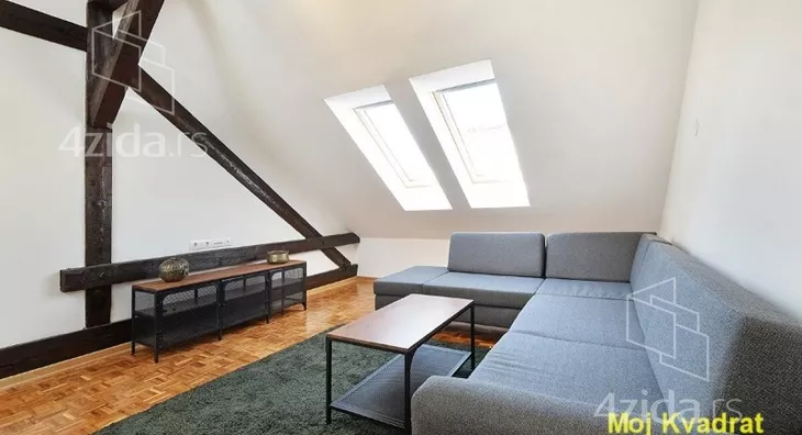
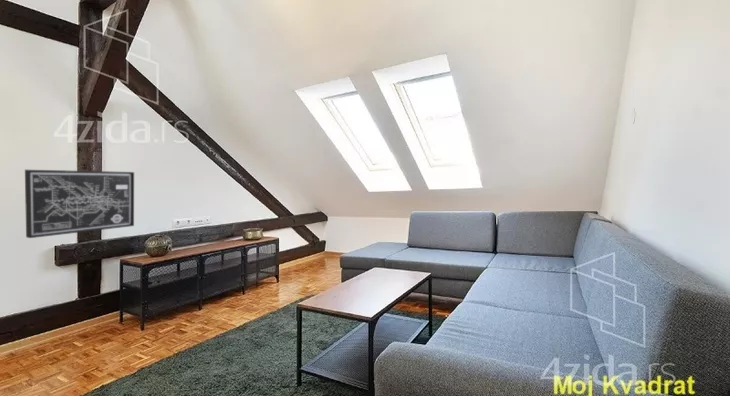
+ wall art (86, 201)
